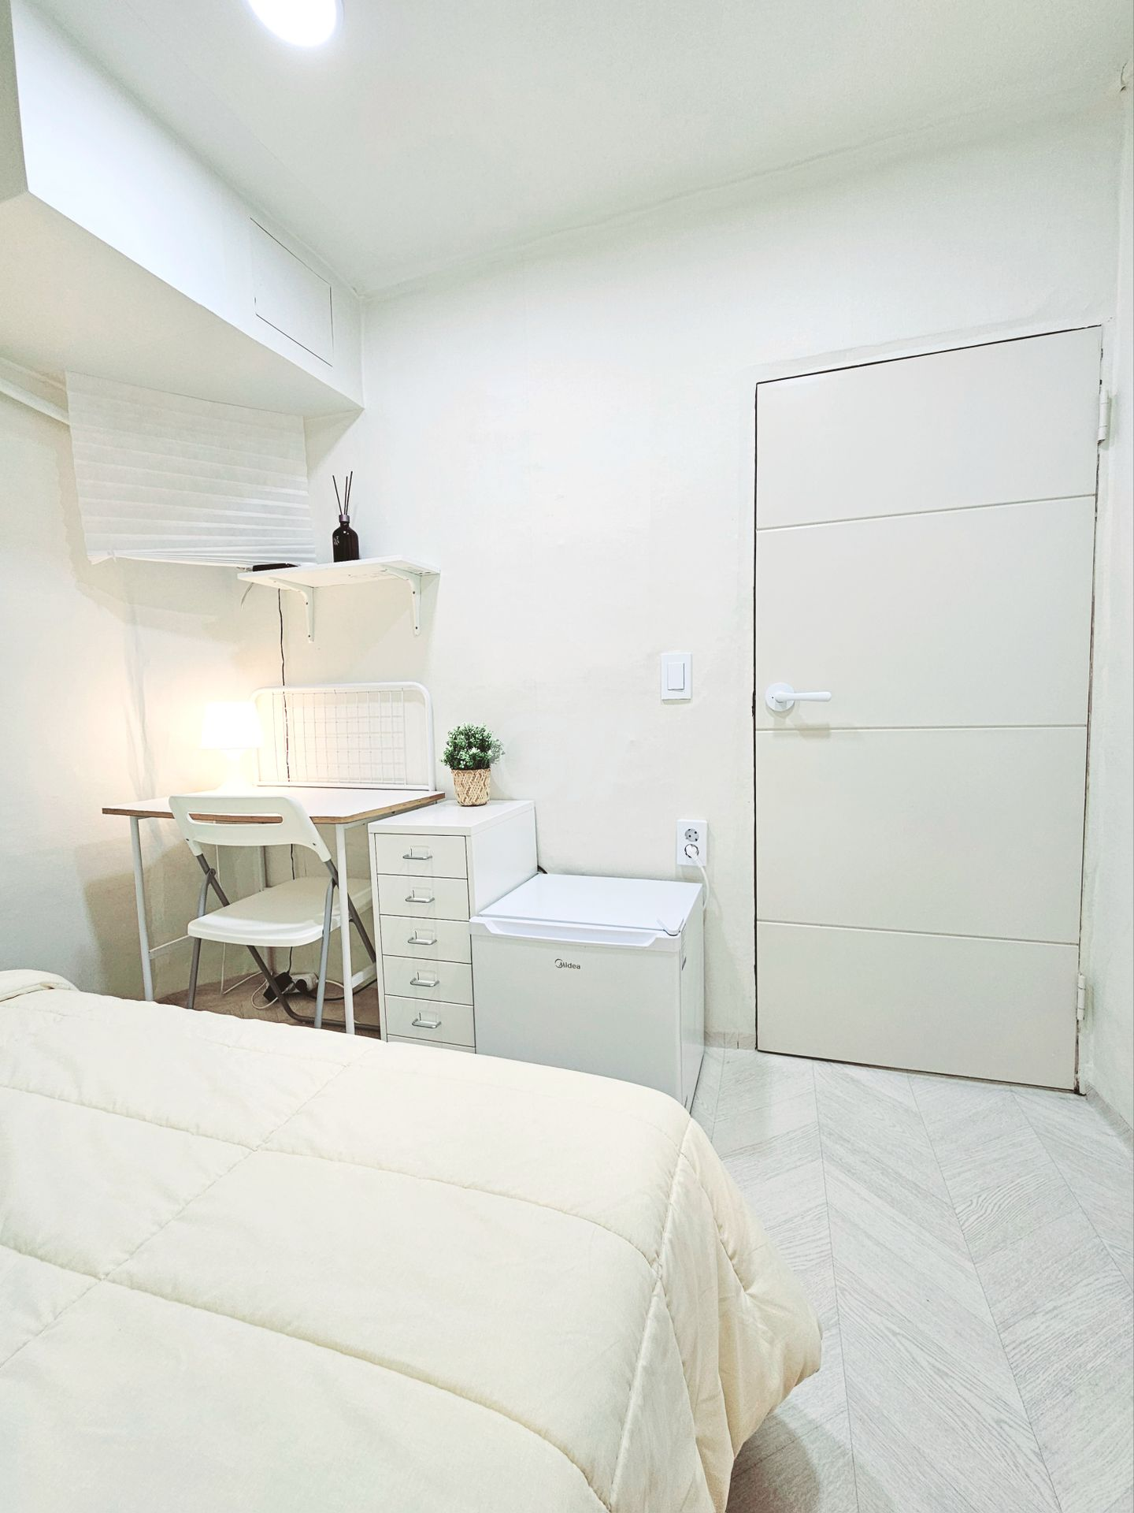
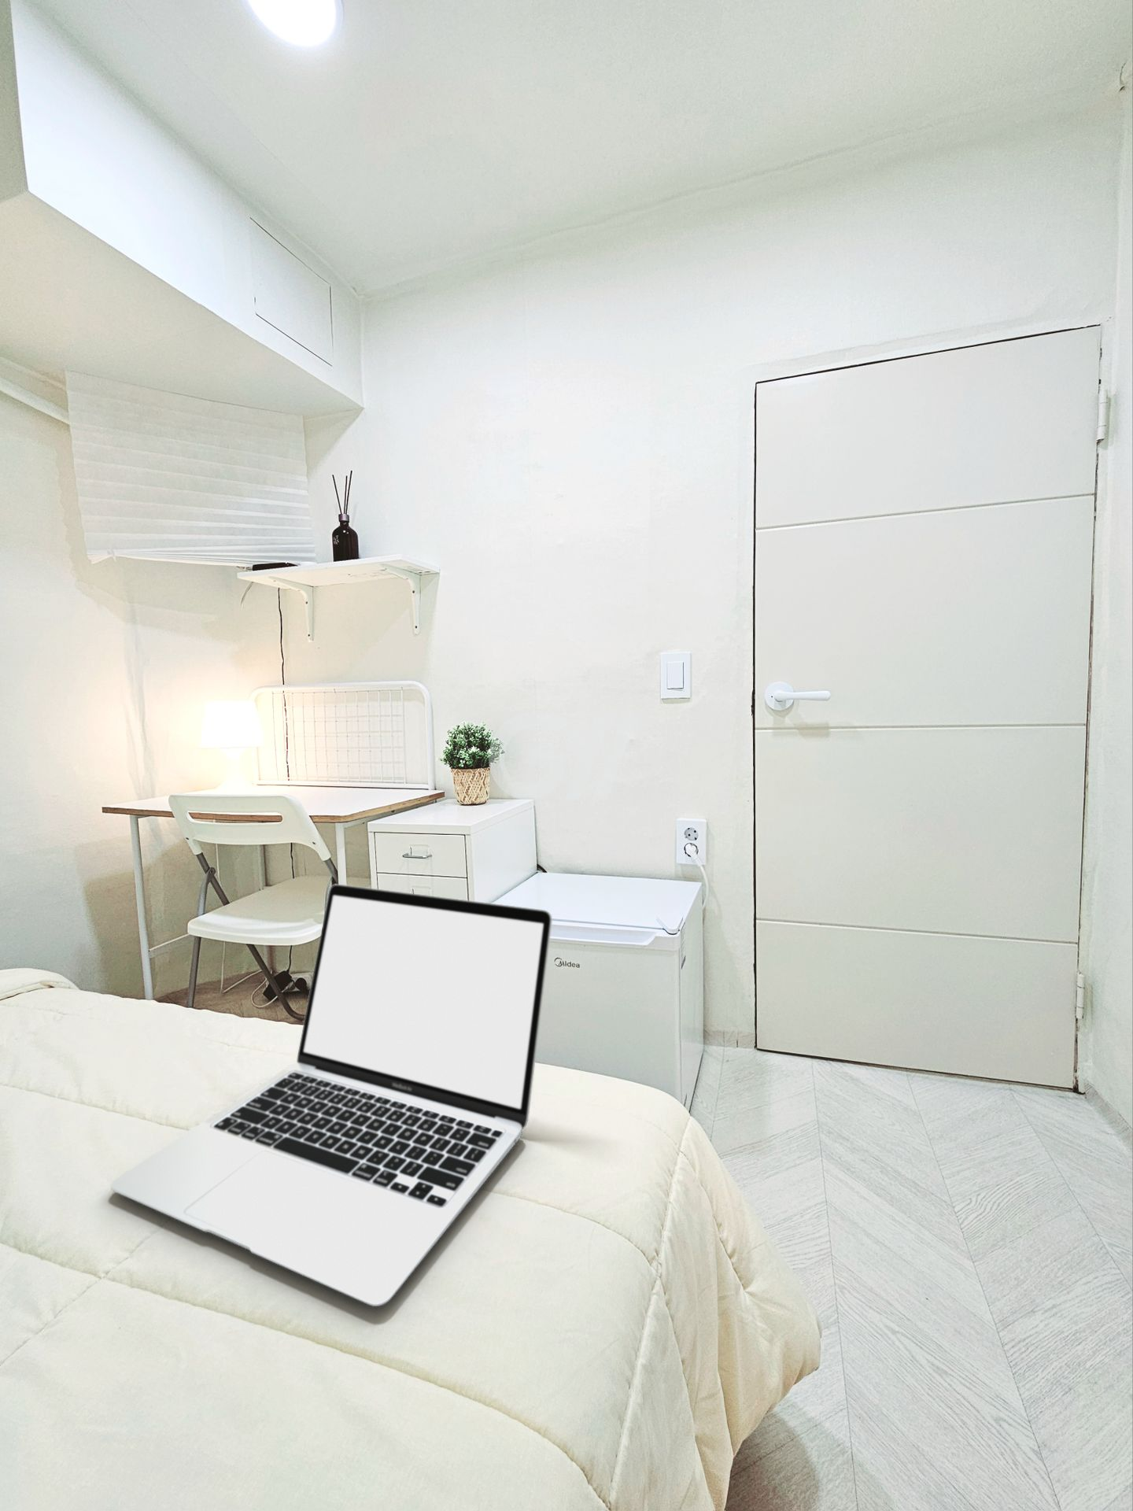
+ laptop (350, 1040)
